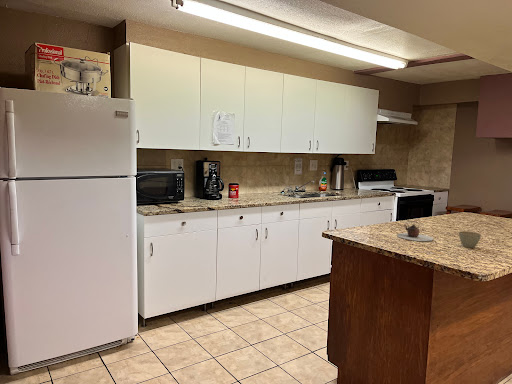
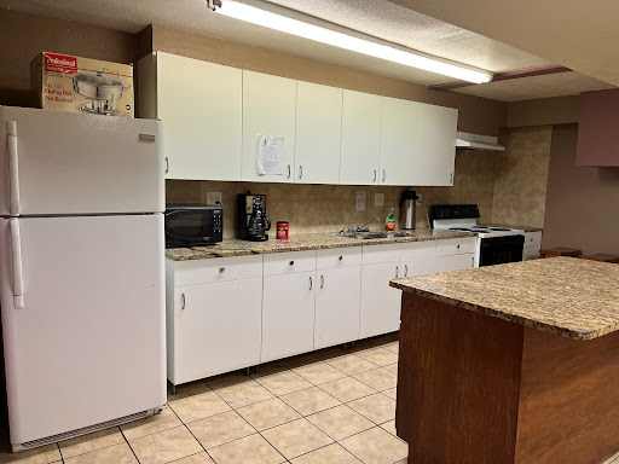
- teapot (415, 229)
- flower pot (469, 239)
